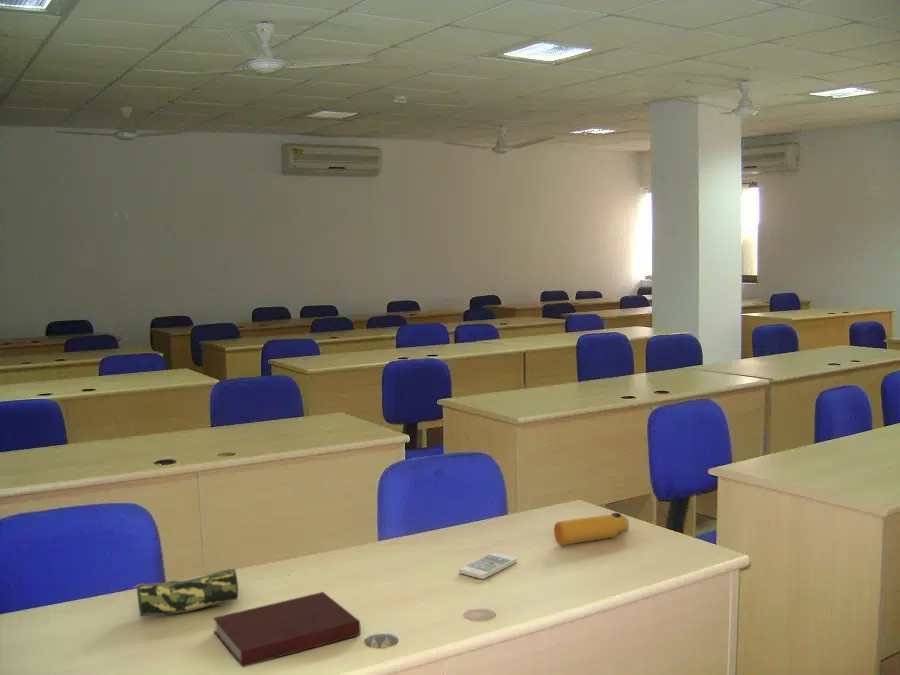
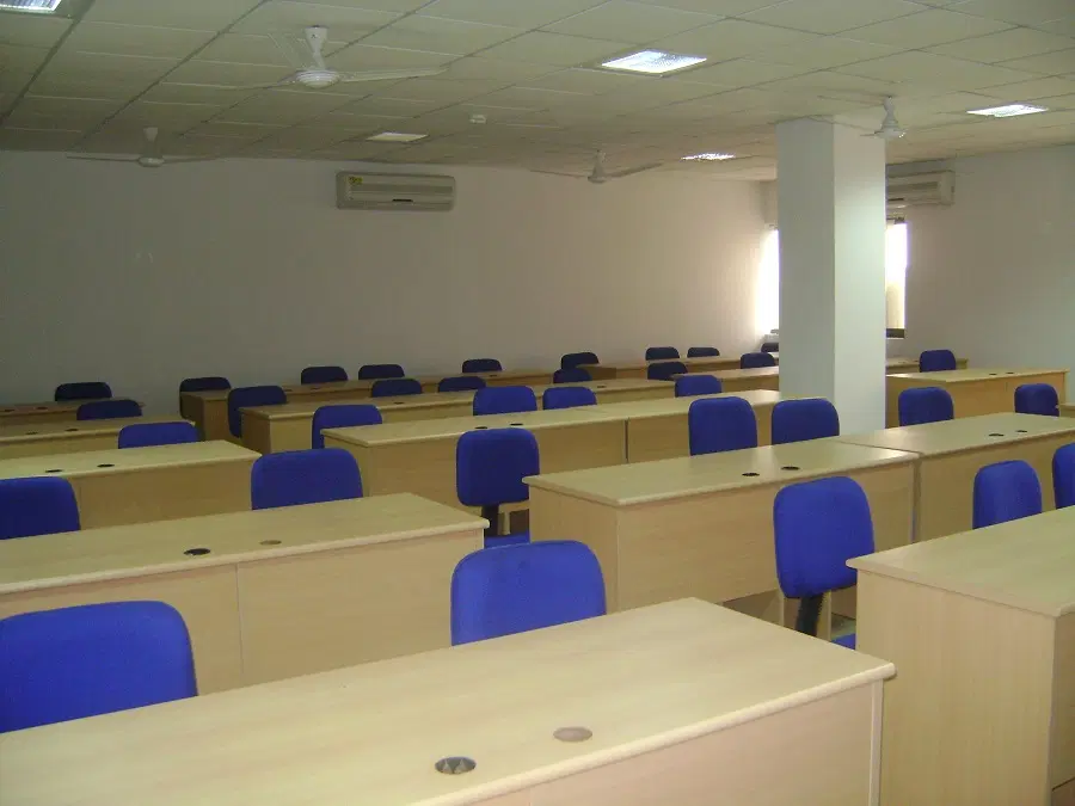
- pencil case (185, 593)
- water bottle (594, 525)
- notebook (286, 626)
- smartphone (488, 565)
